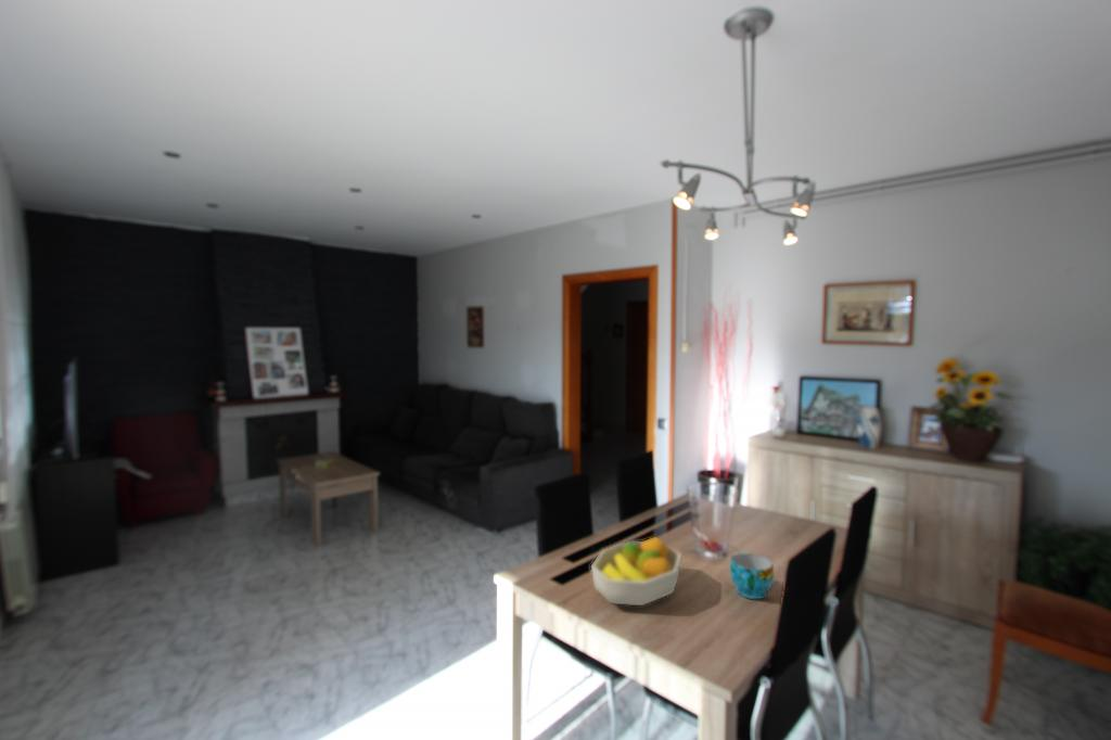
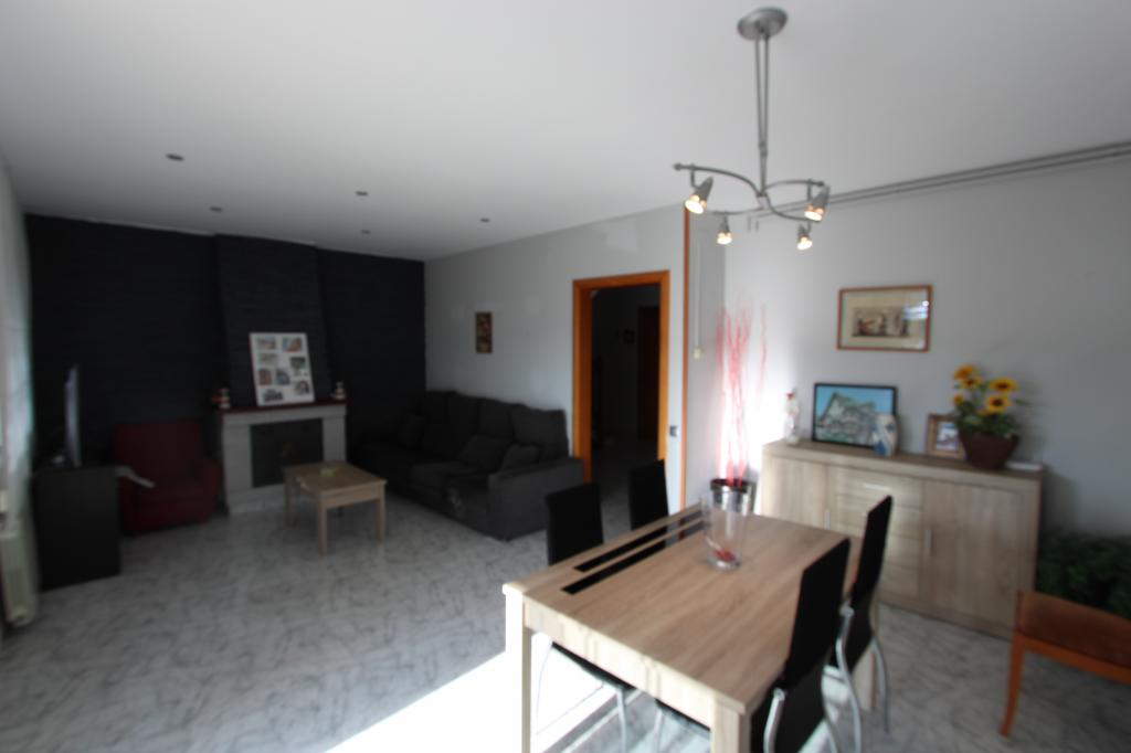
- fruit bowl (637, 567)
- cup (749, 575)
